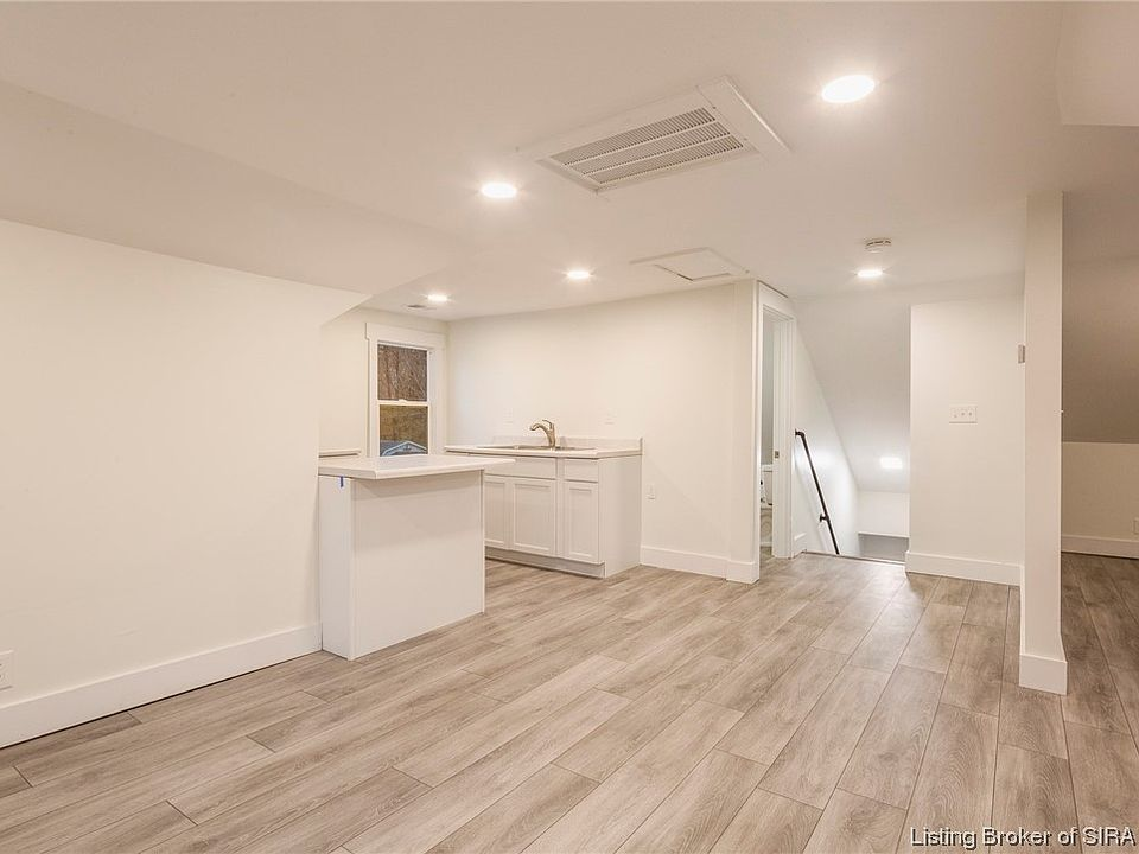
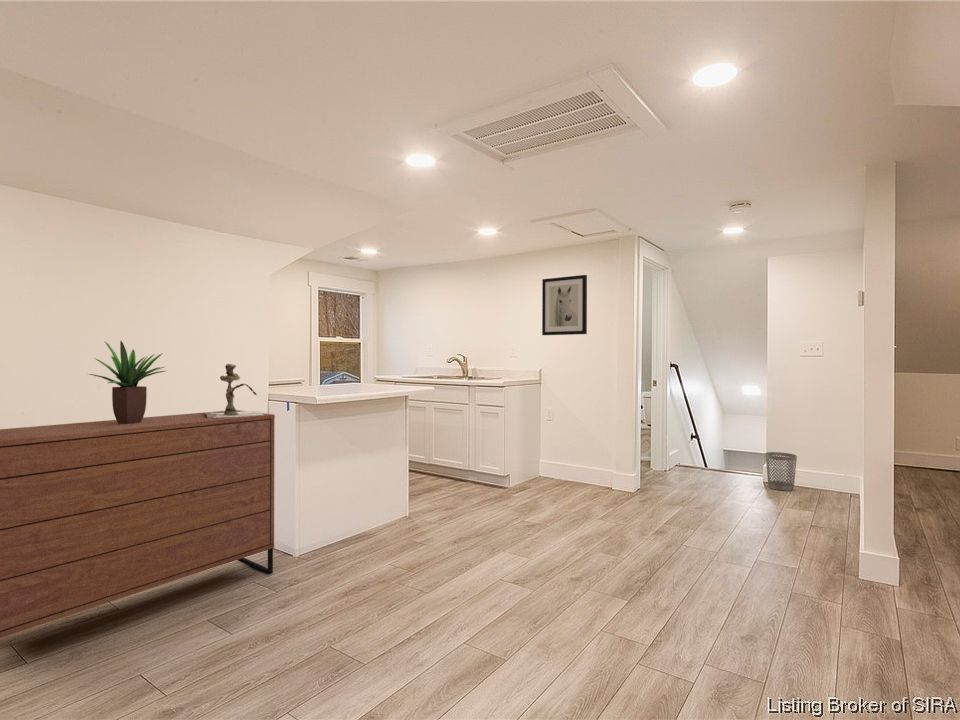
+ wastebasket (781, 471)
+ potted plant (128, 381)
+ wall art (564, 306)
+ hookah (233, 388)
+ dresser (135, 514)
